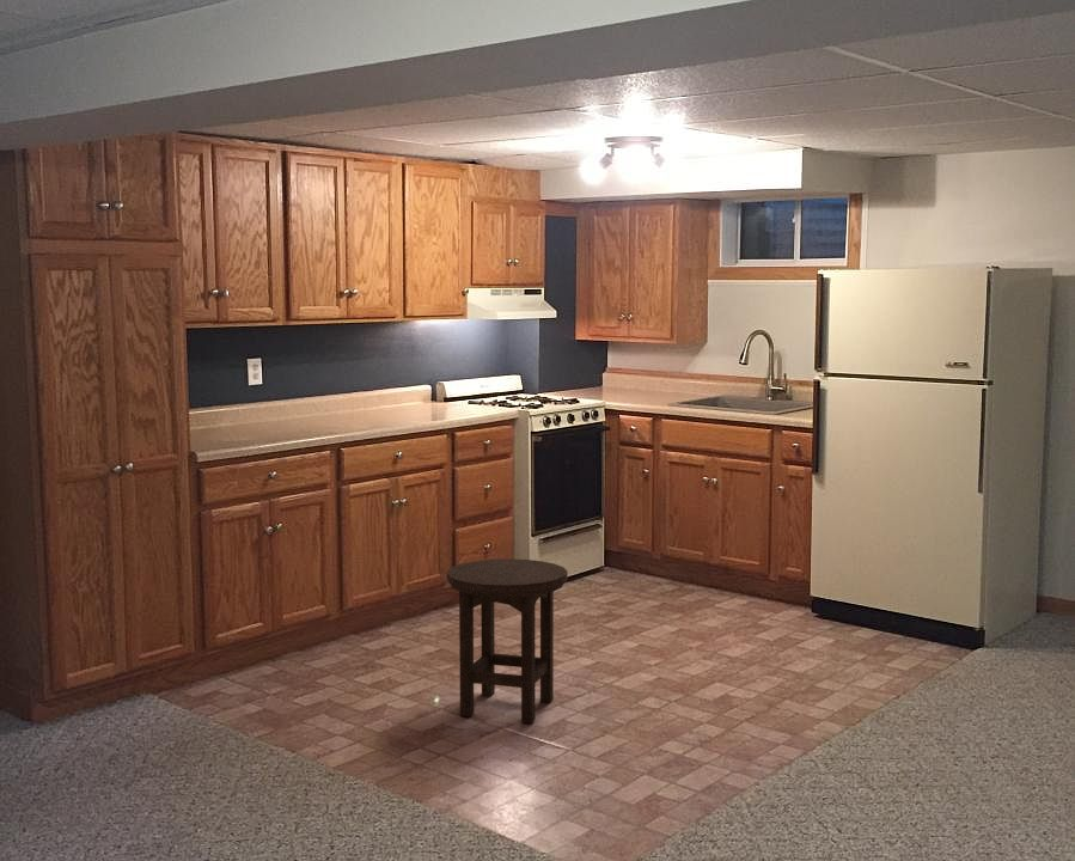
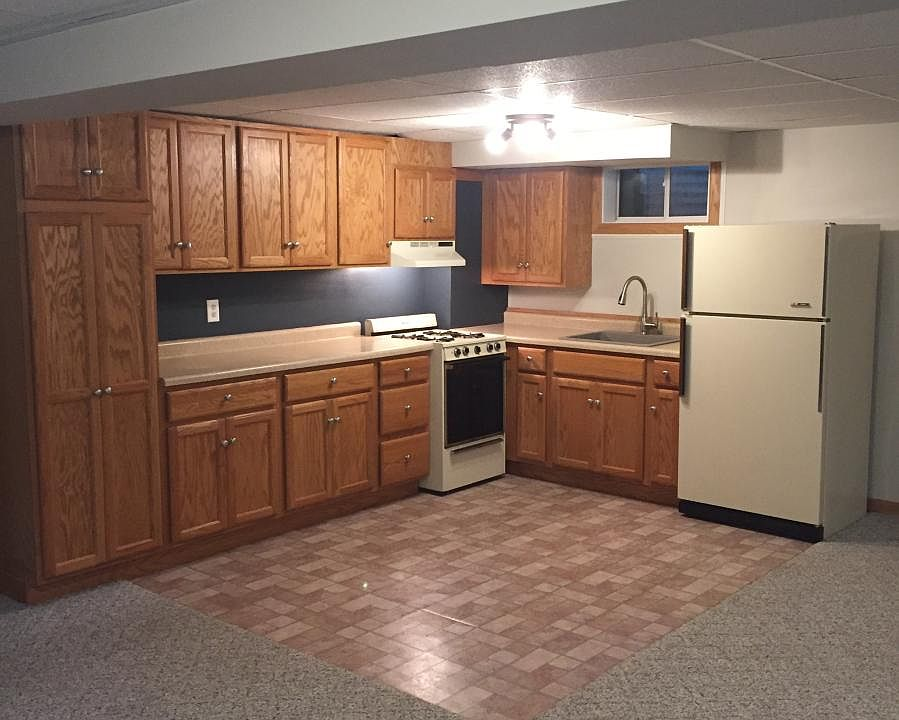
- stool (494, 645)
